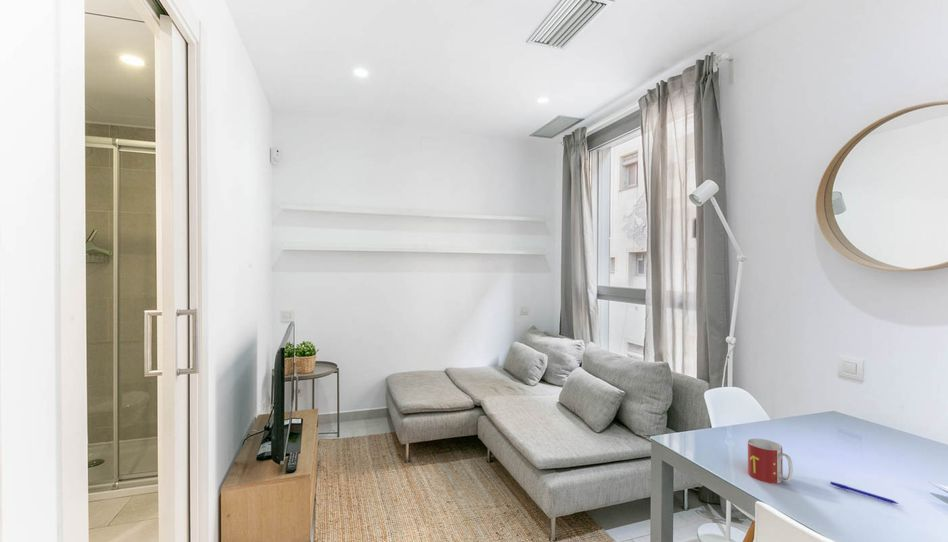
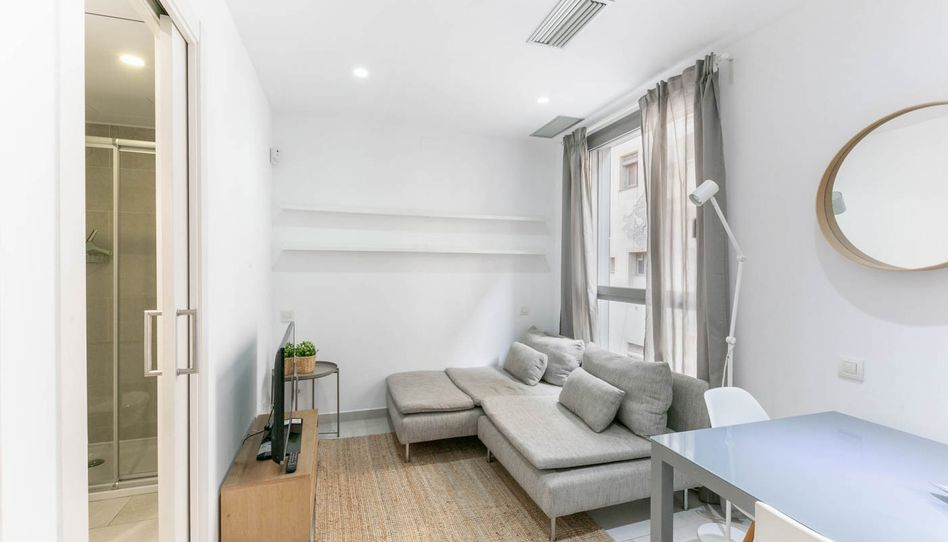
- pen (863, 492)
- mug (770, 462)
